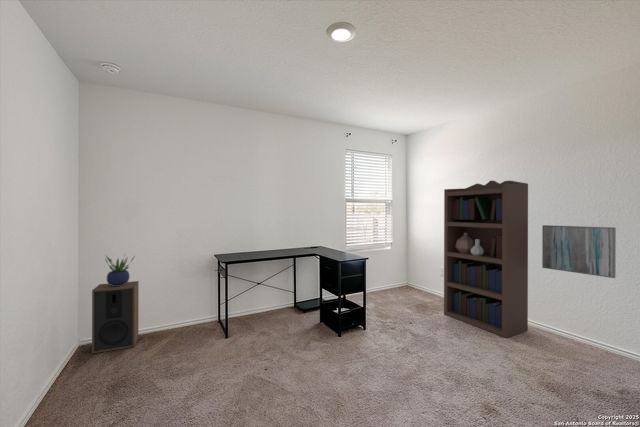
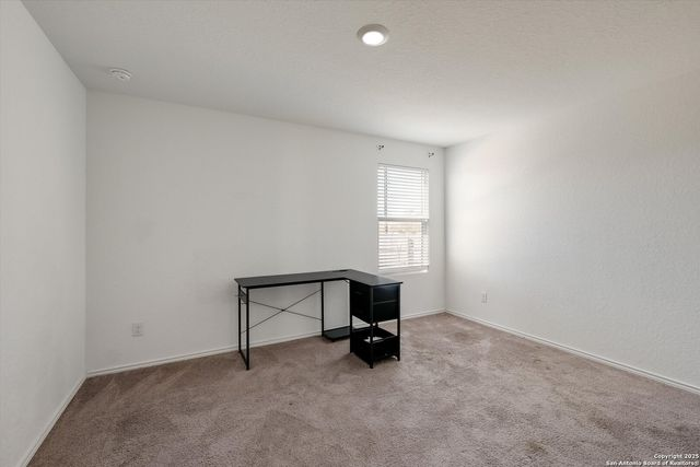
- bookcase (482, 250)
- potted plant (120, 269)
- speaker (116, 315)
- wall art (575, 249)
